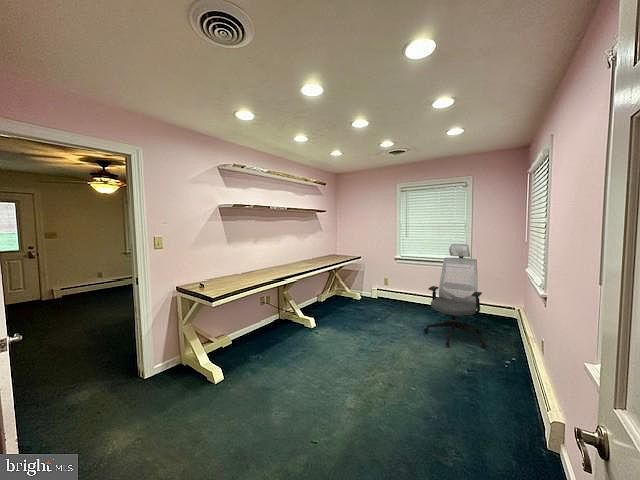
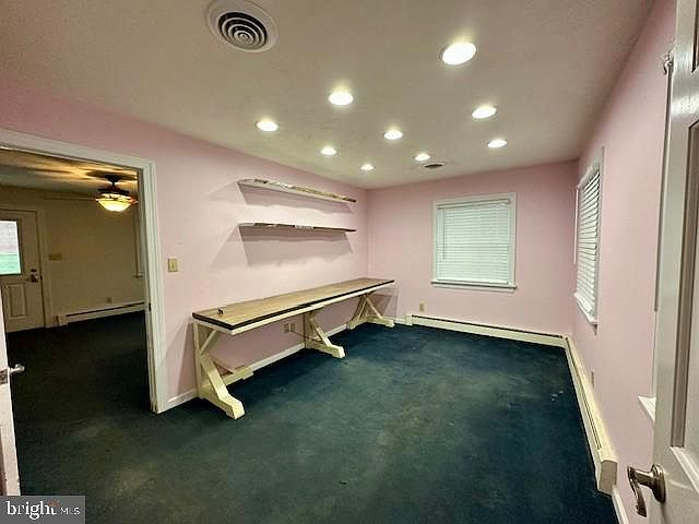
- office chair (455, 291)
